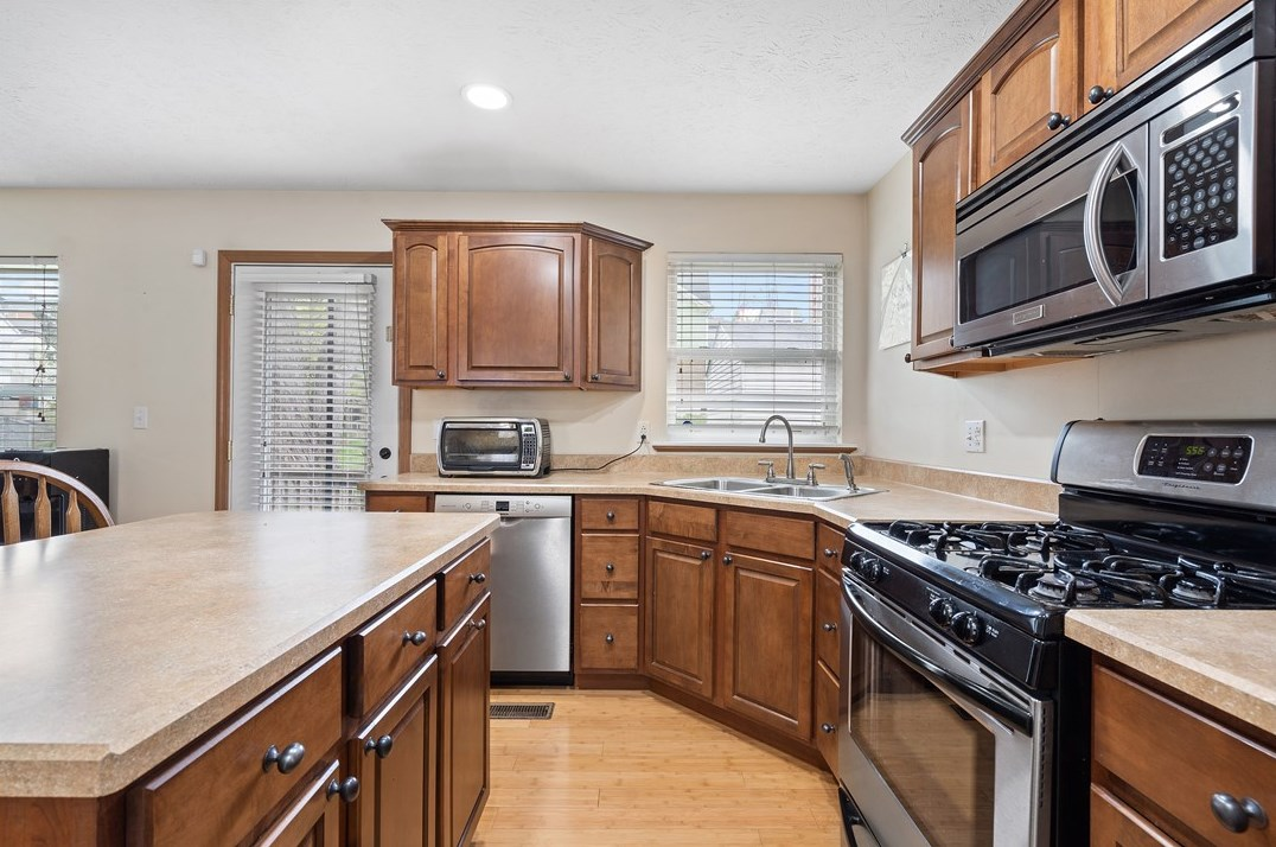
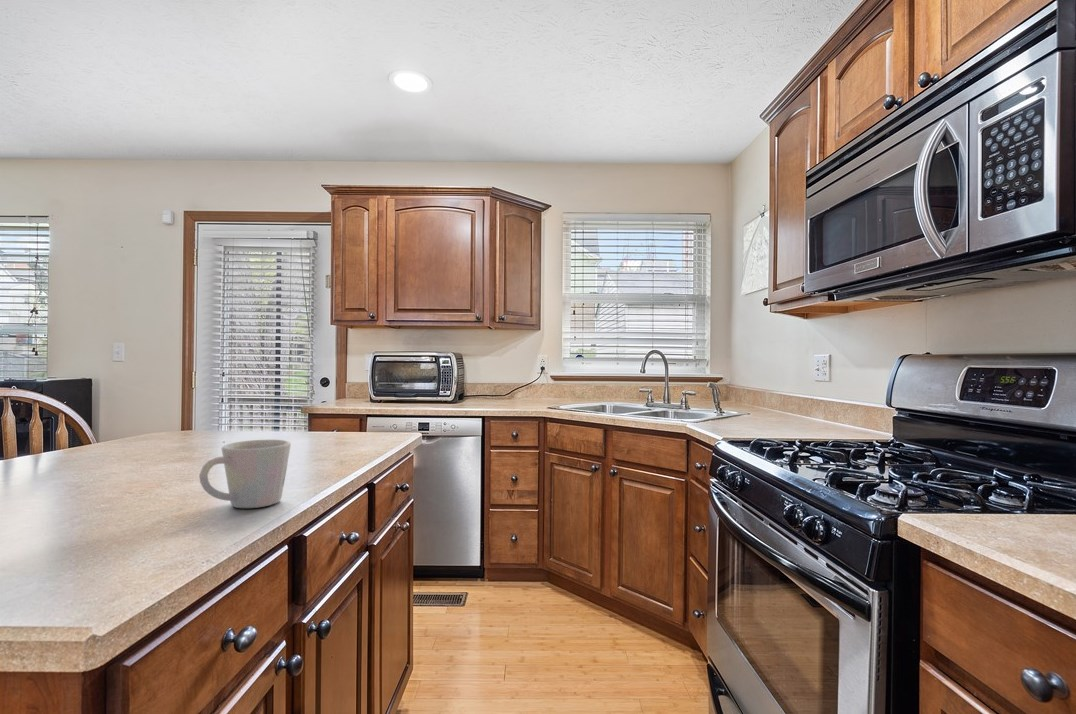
+ mug (244, 475)
